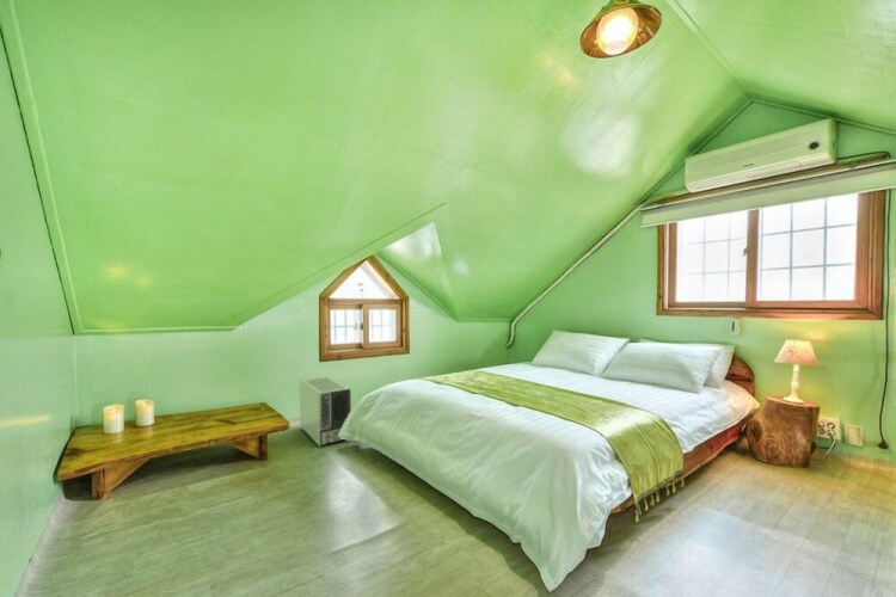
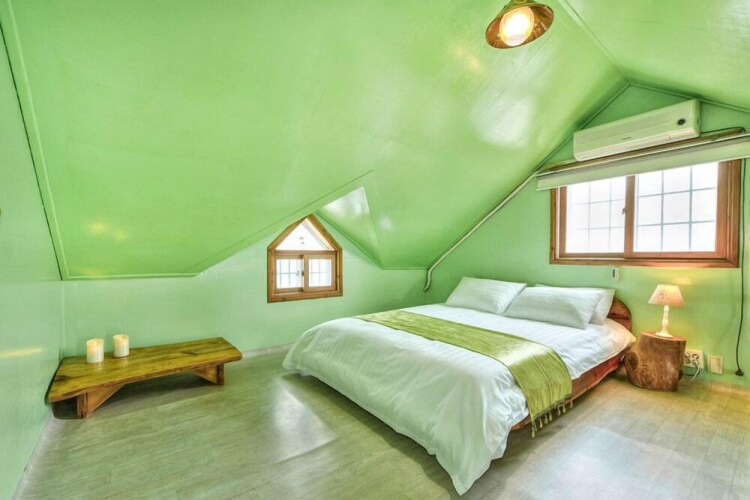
- air purifier (324, 408)
